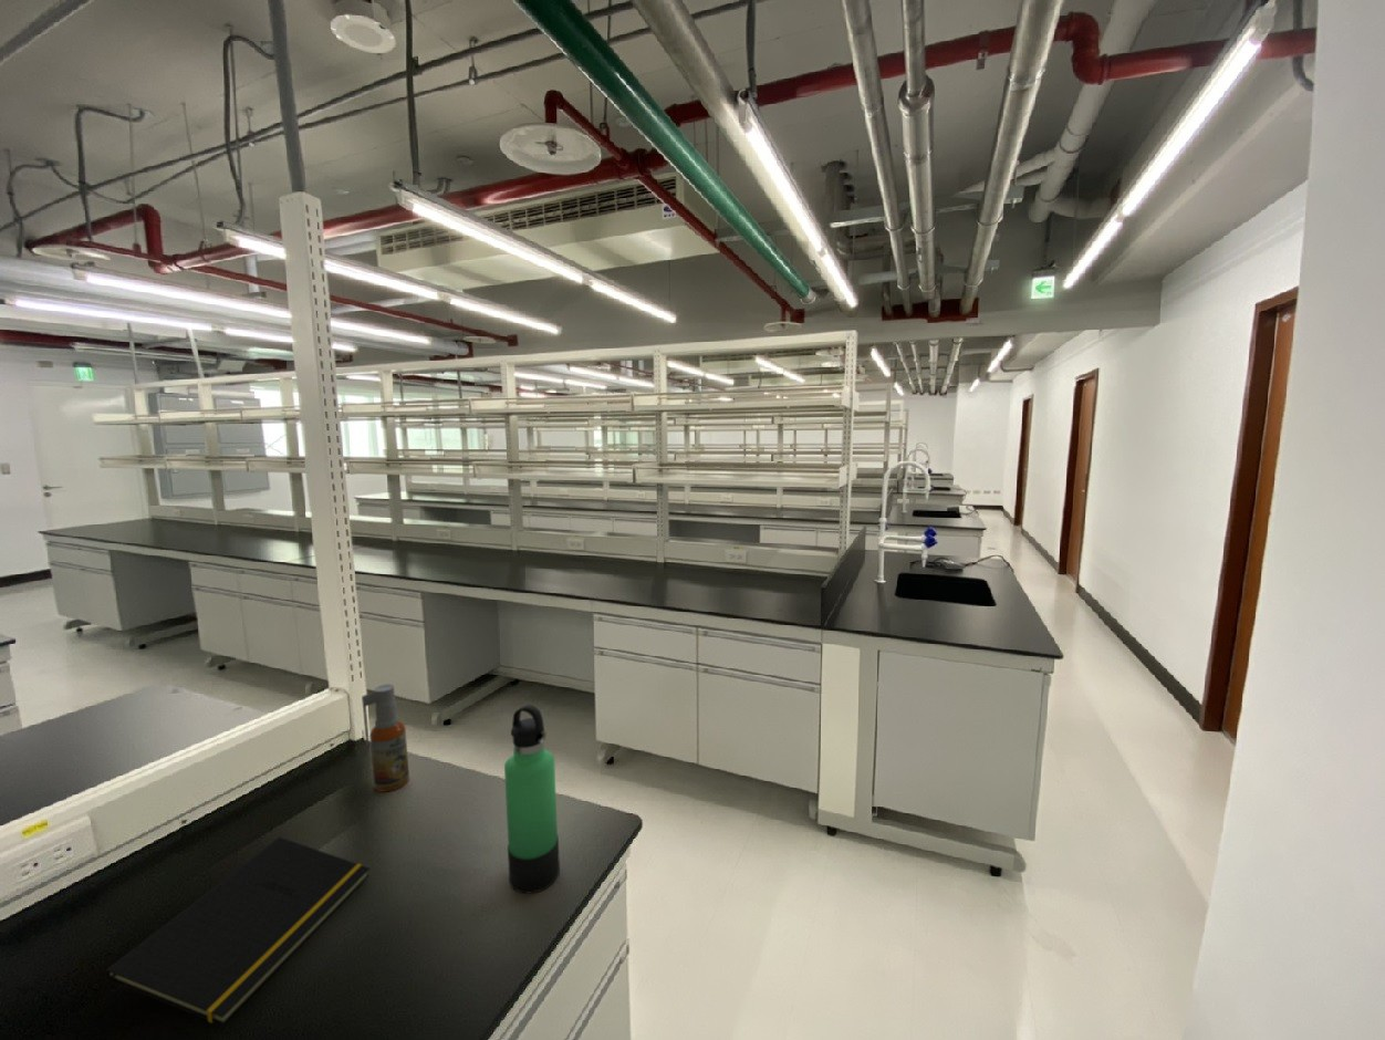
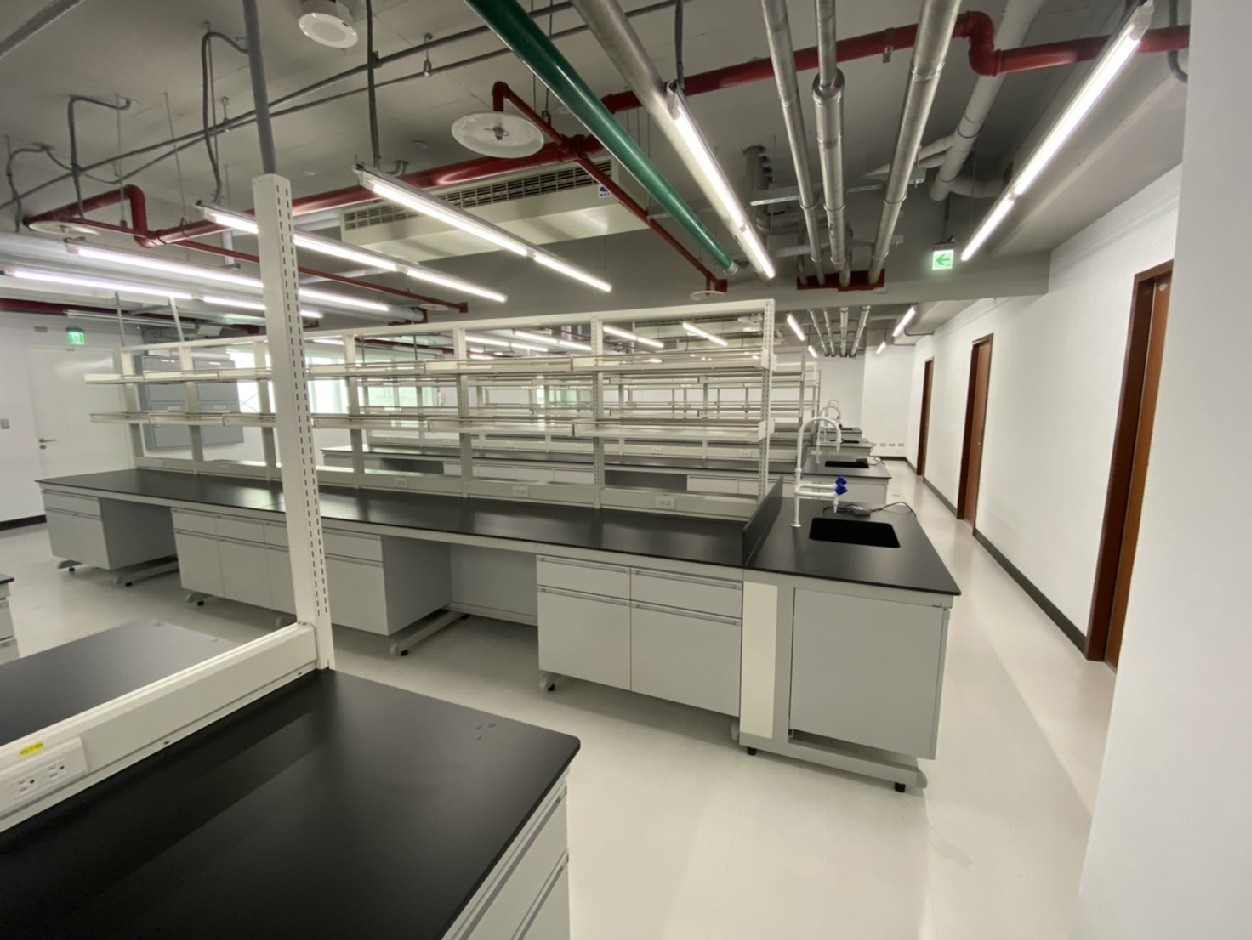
- thermos bottle (531, 792)
- notepad (254, 916)
- spray bottle (385, 737)
